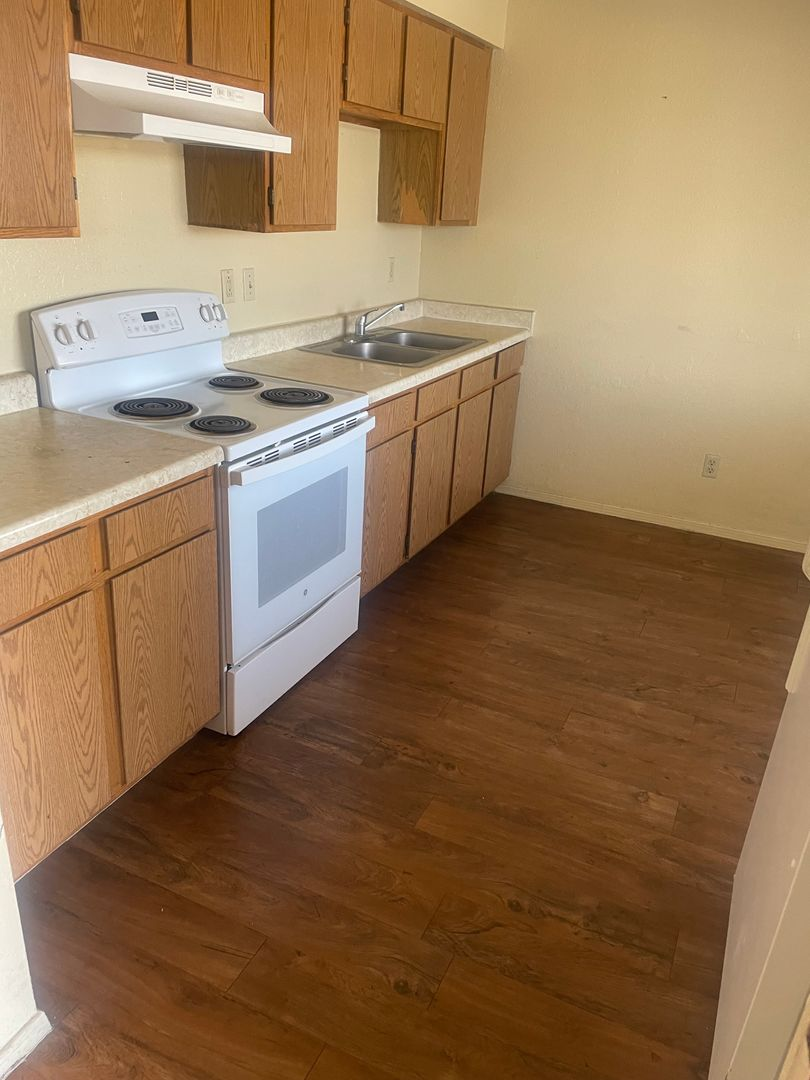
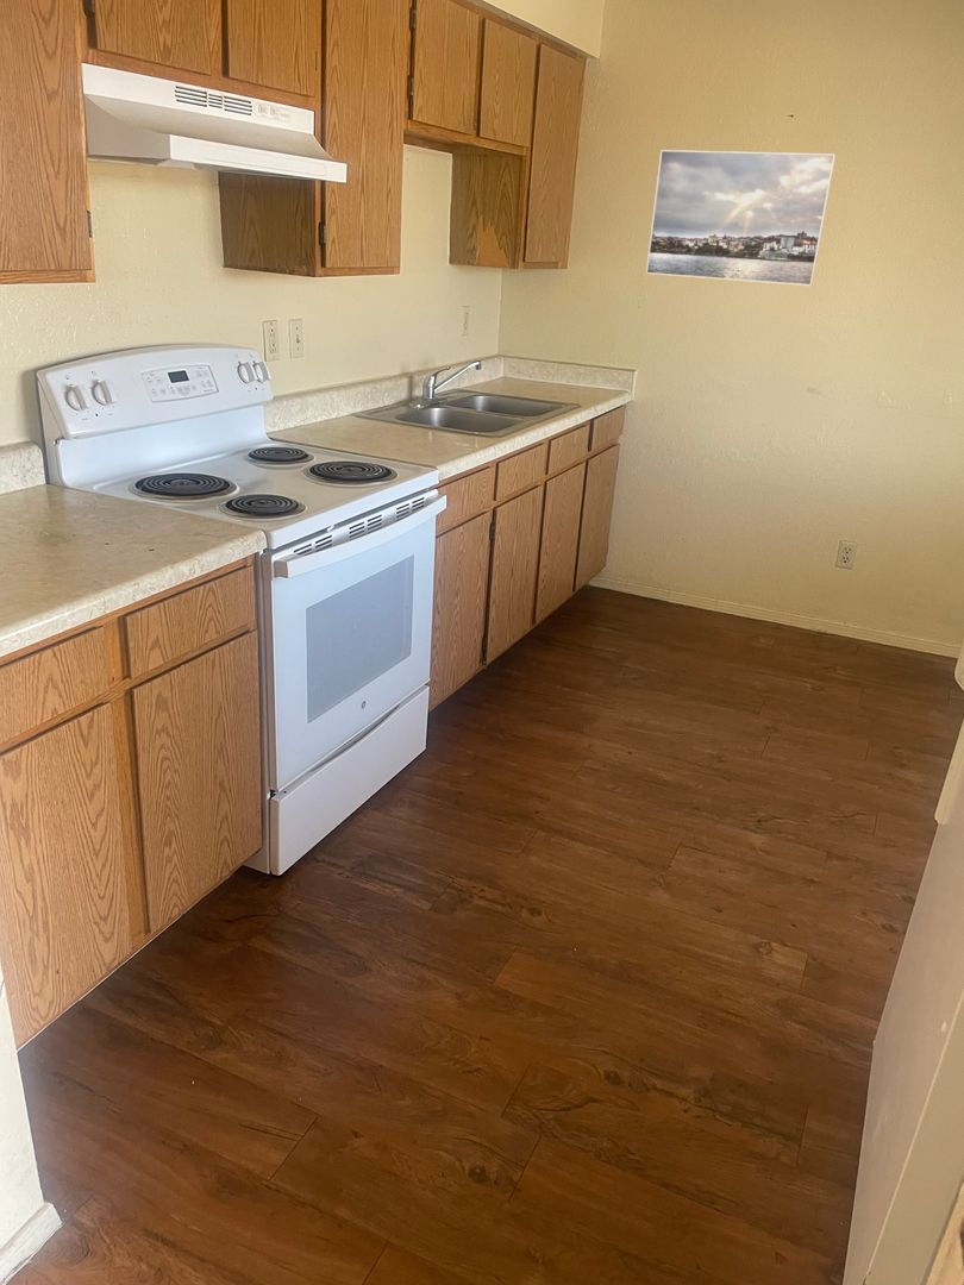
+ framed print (735, 217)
